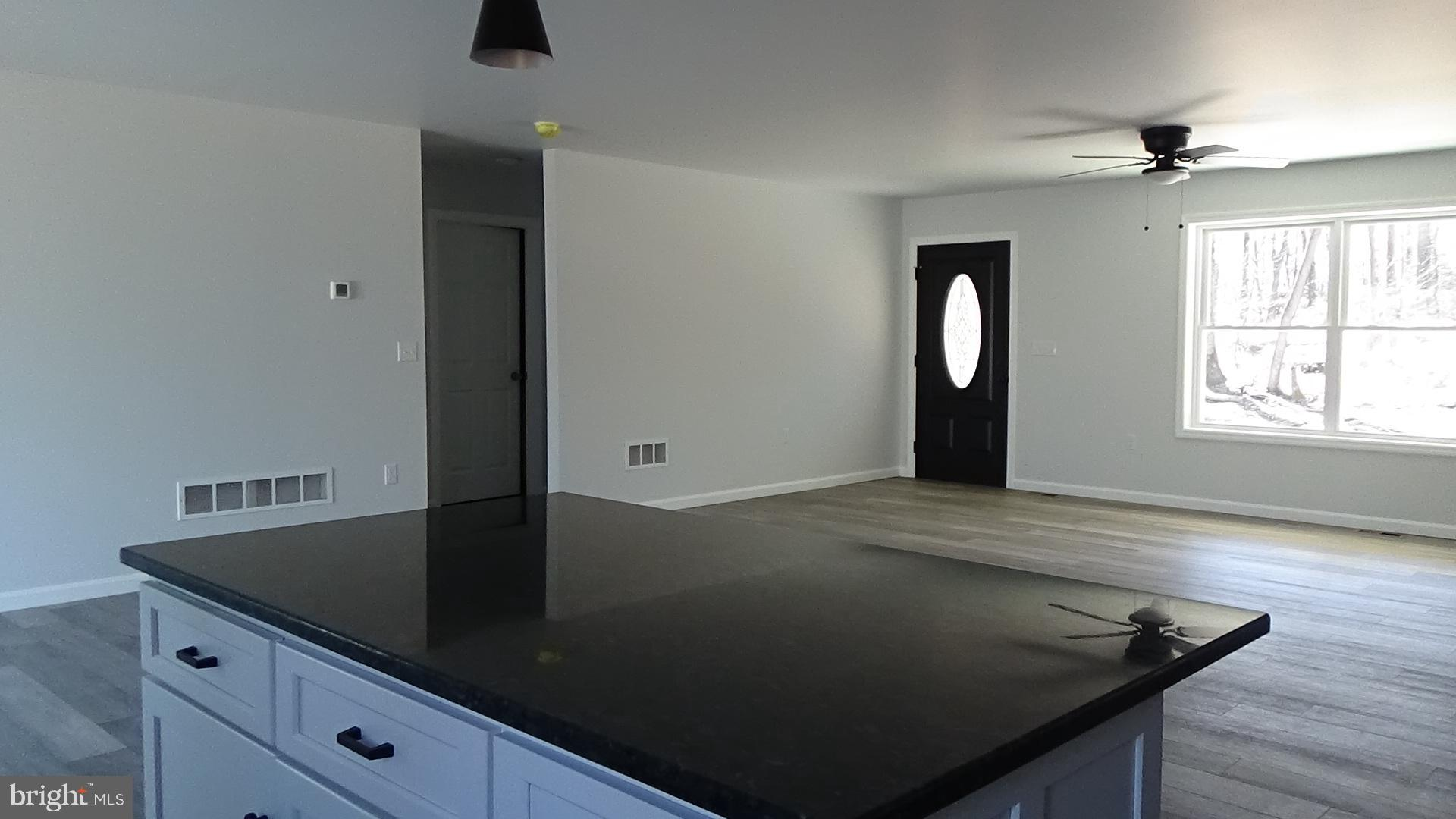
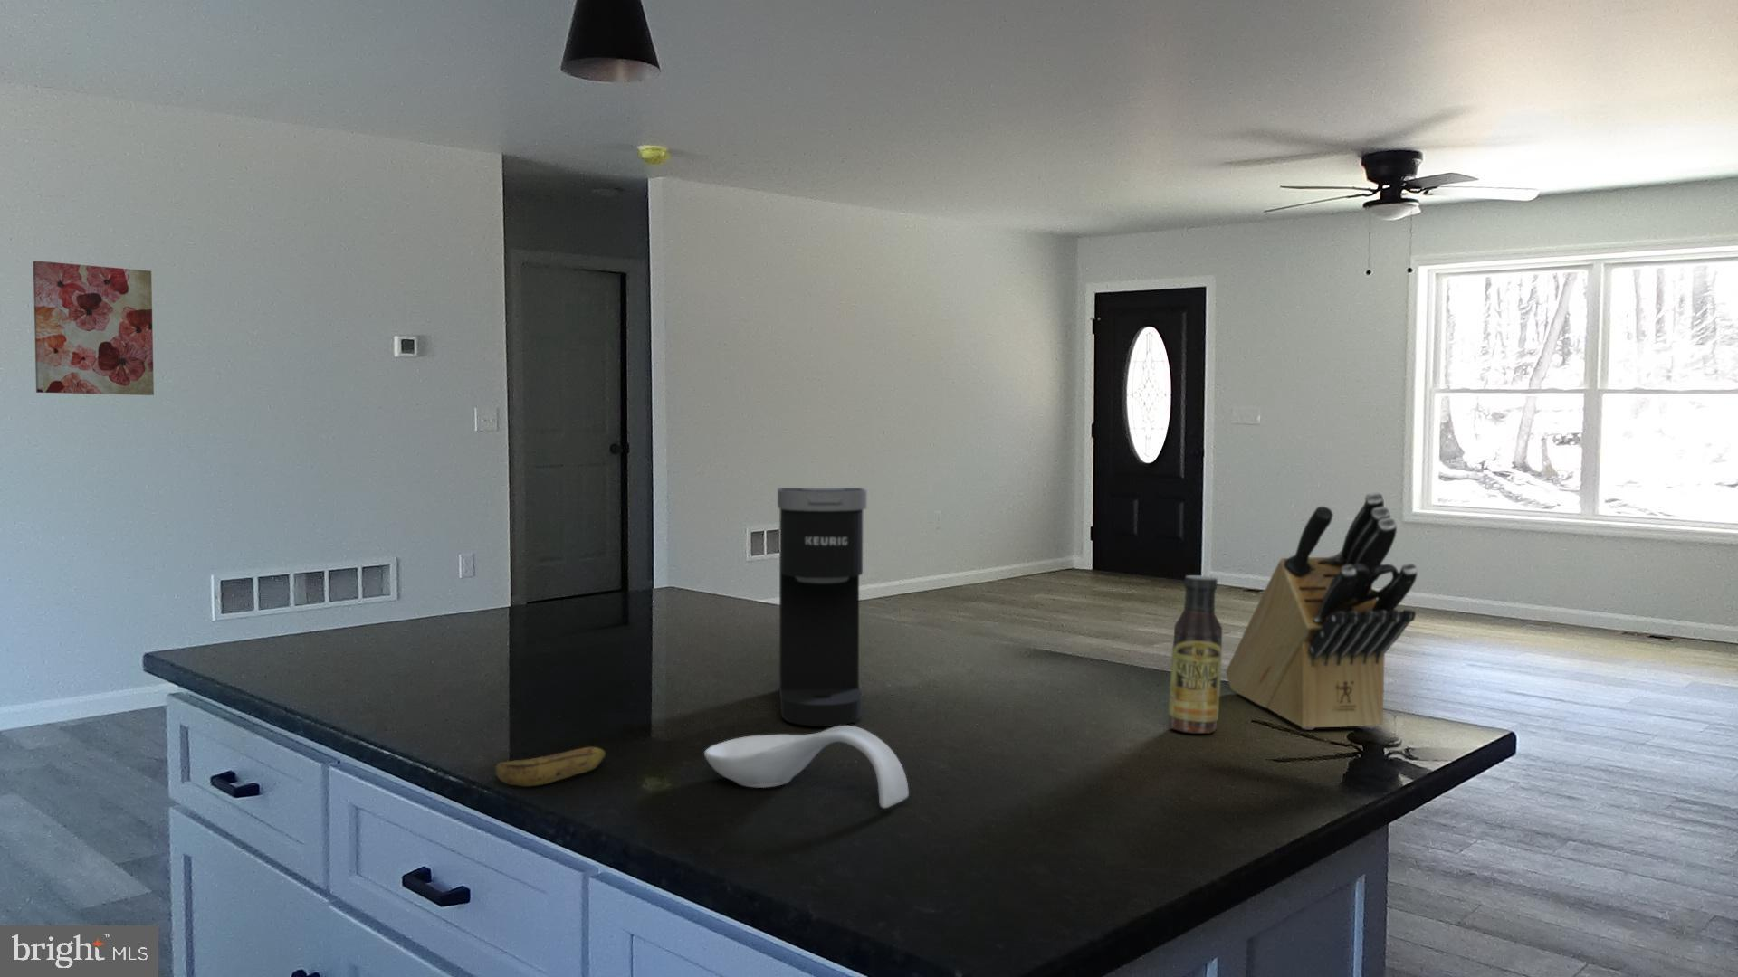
+ banana (554, 762)
+ wall art (95, 329)
+ sauce bottle (1195, 654)
+ knife block (1315, 602)
+ spoon rest (803, 755)
+ coffee maker (819, 596)
